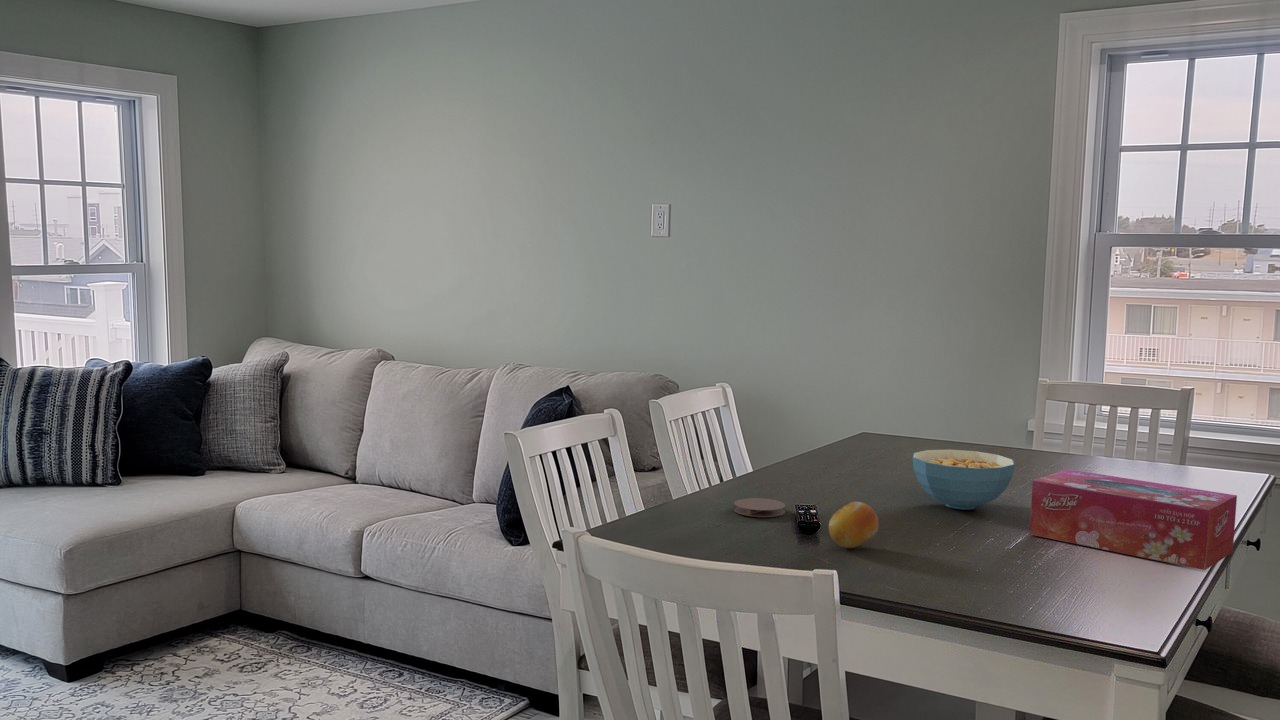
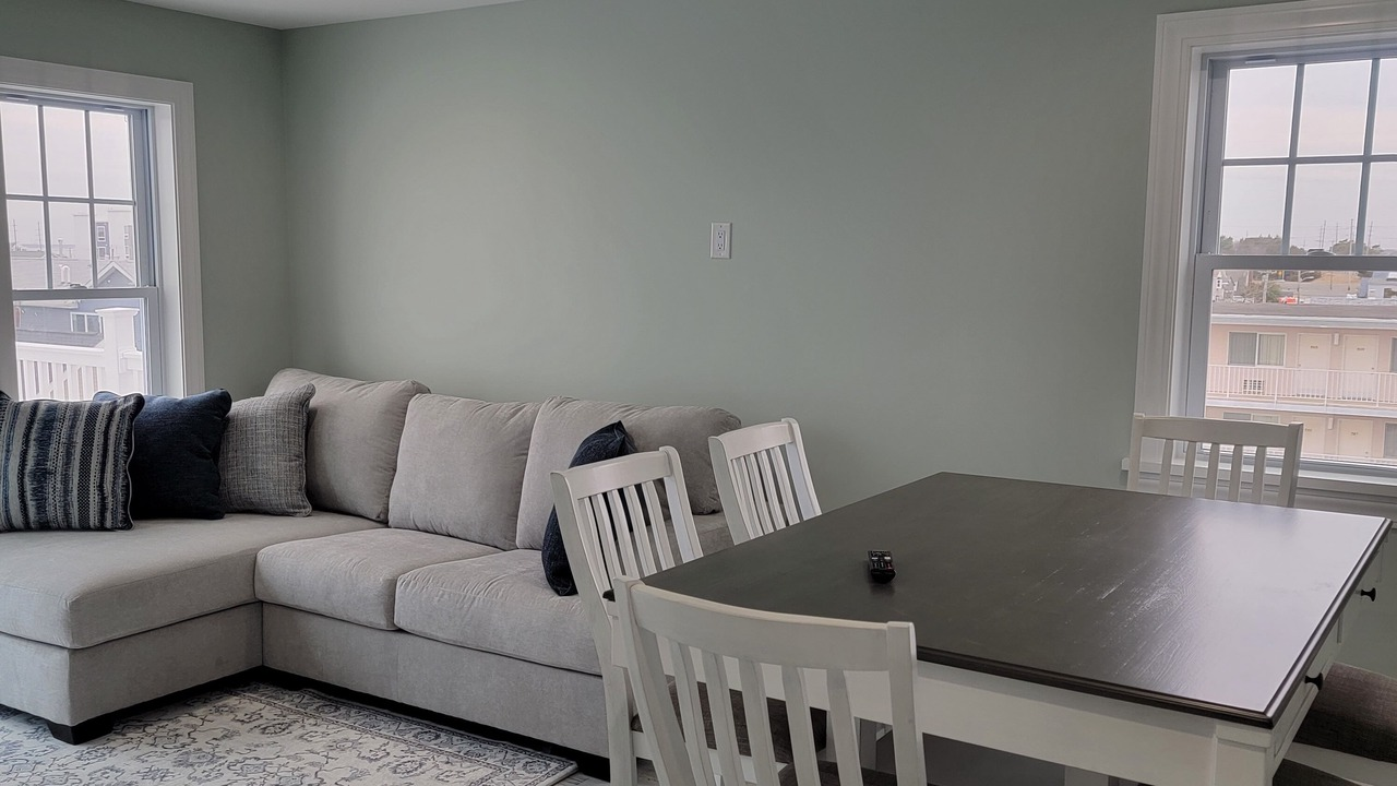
- coaster (759, 507)
- tissue box (1130, 515)
- cereal bowl (961, 482)
- fruit (853, 524)
